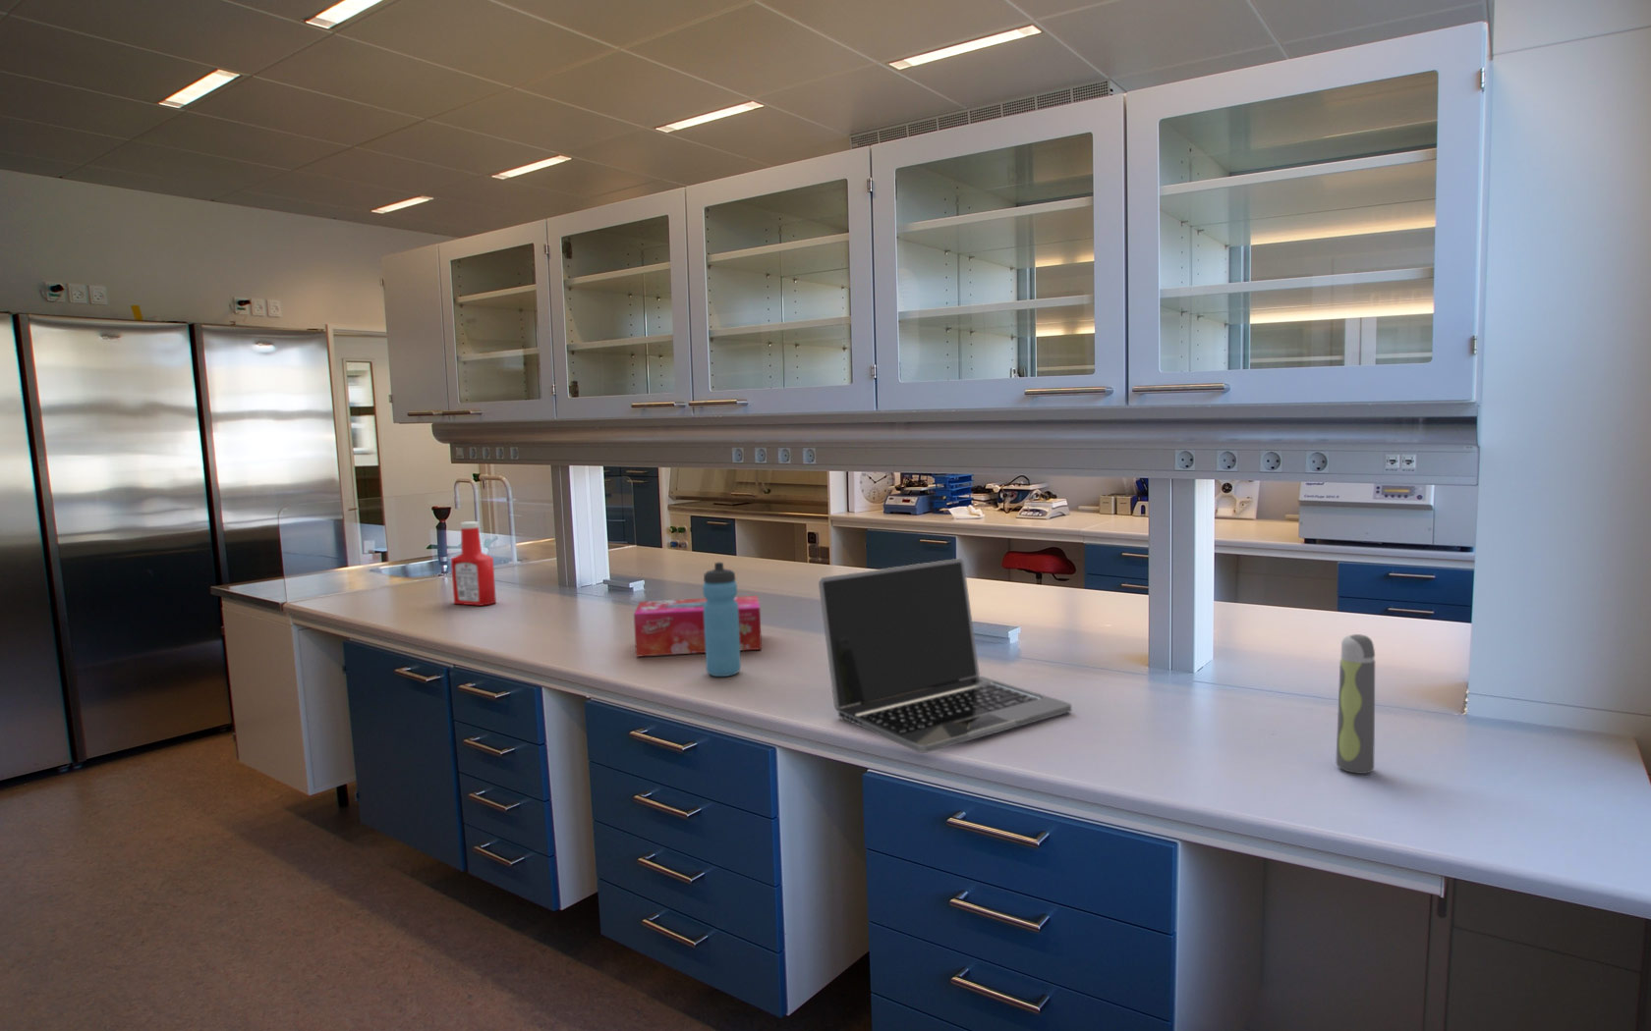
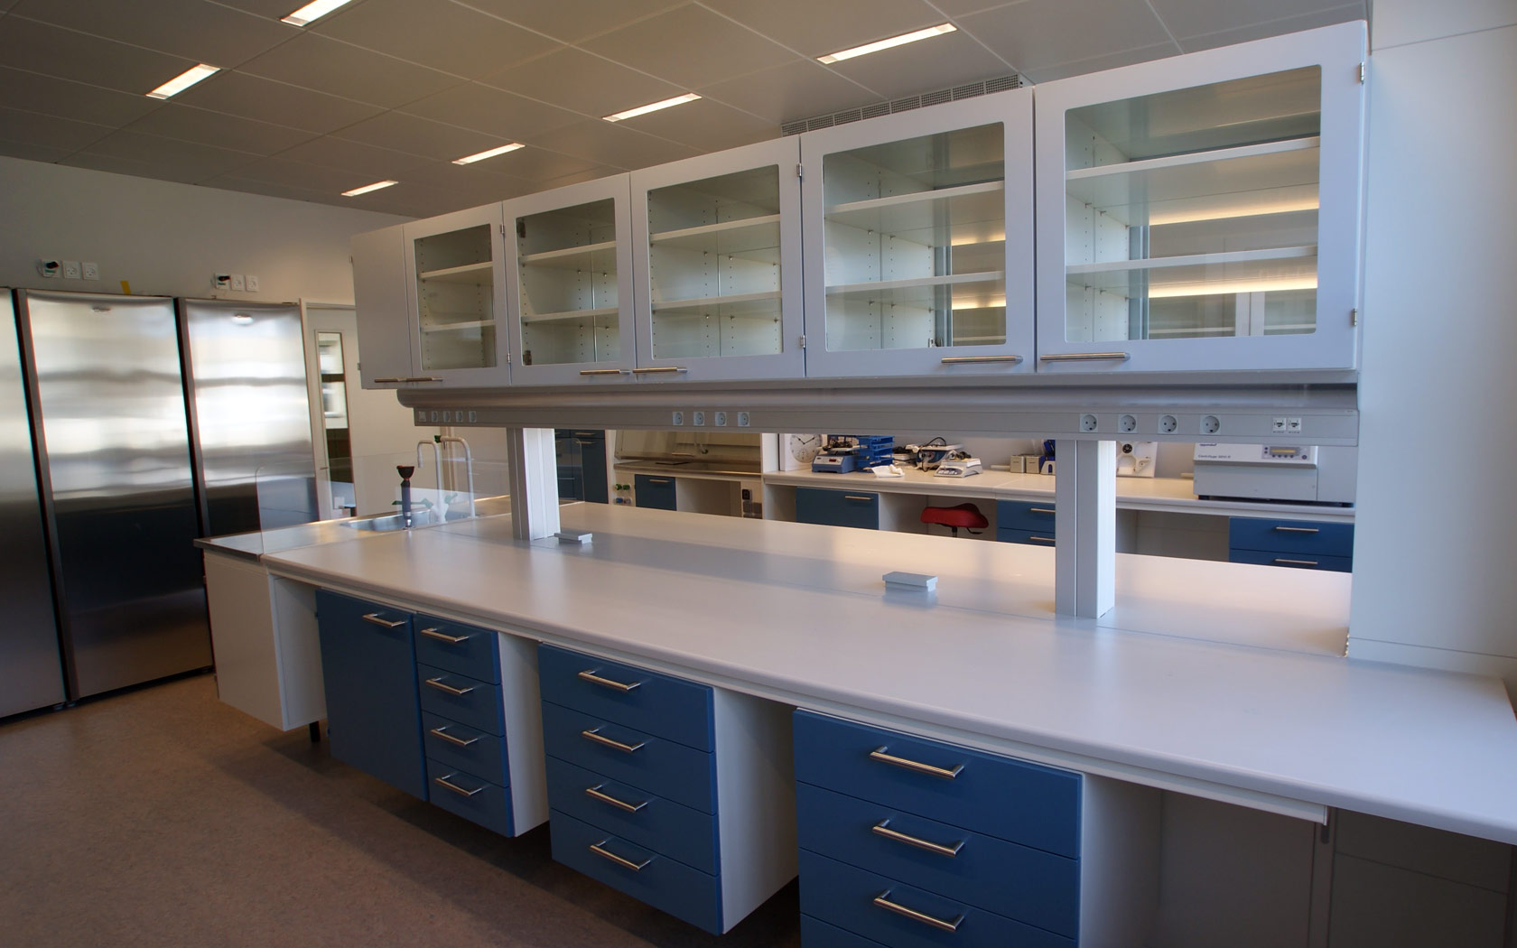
- laptop (945, 644)
- spray bottle (1356, 702)
- tissue box (699, 625)
- water bottle (721, 618)
- soap bottle (472, 563)
